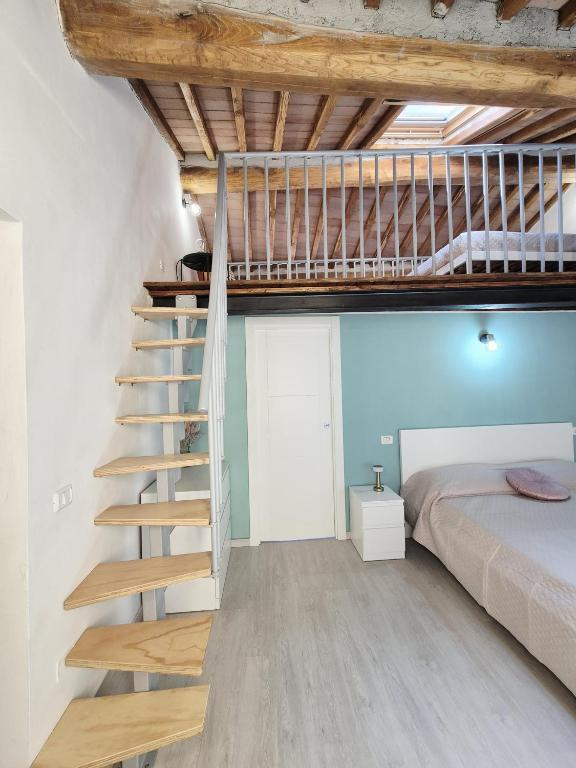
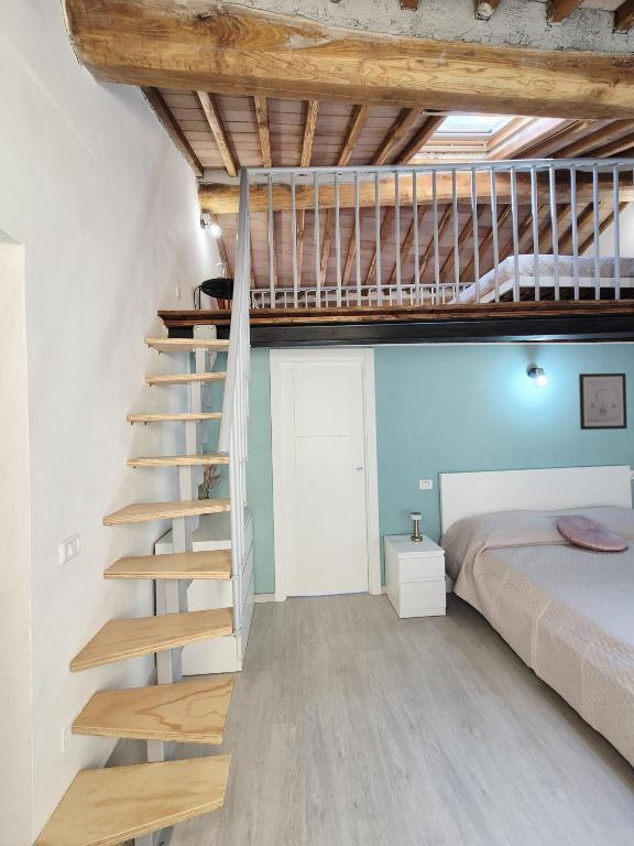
+ wall art (602, 401)
